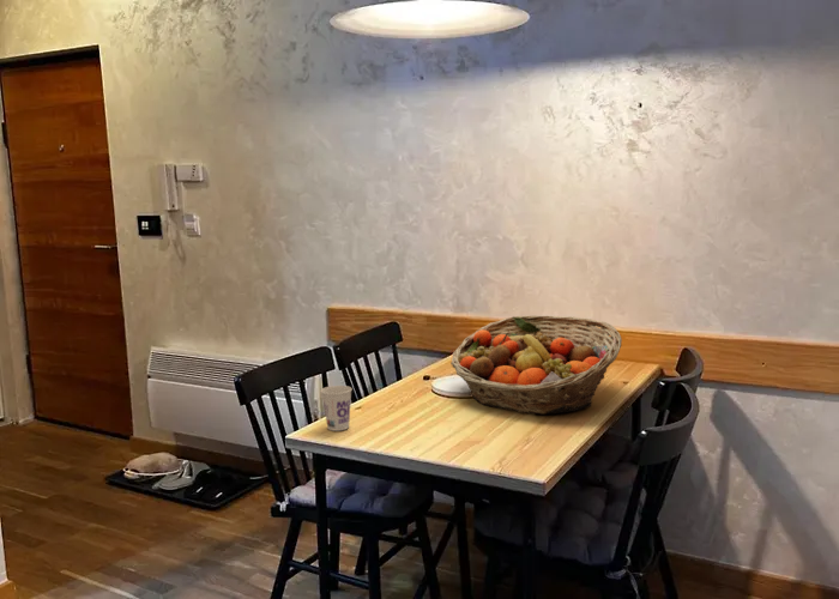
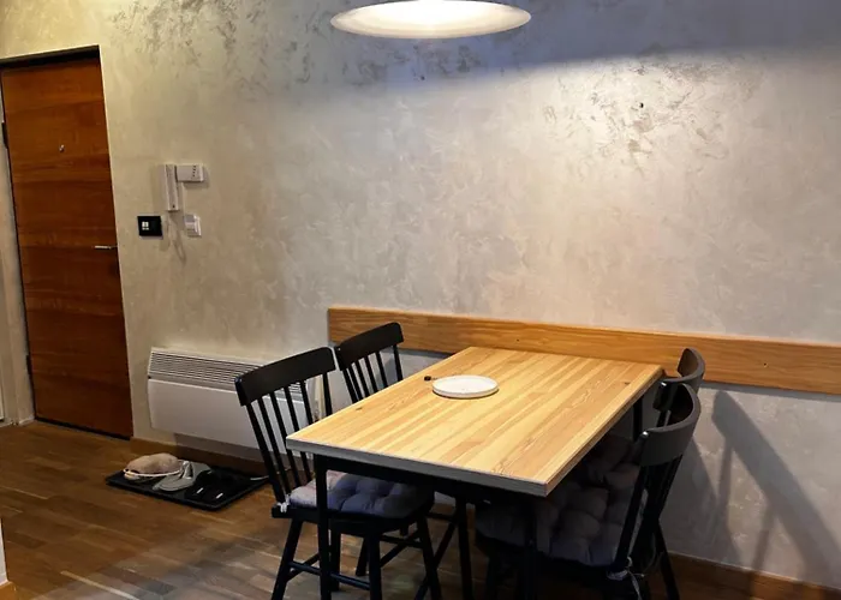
- fruit basket (533, 362)
- cup (337, 407)
